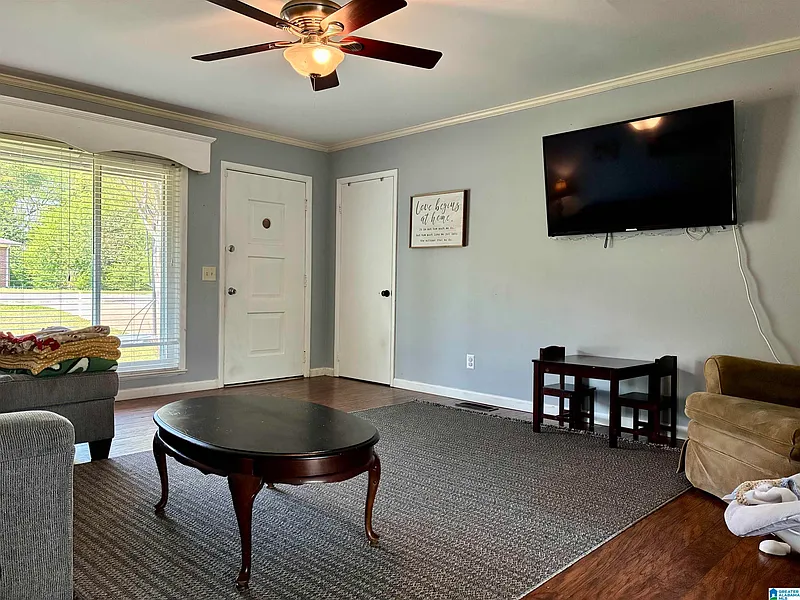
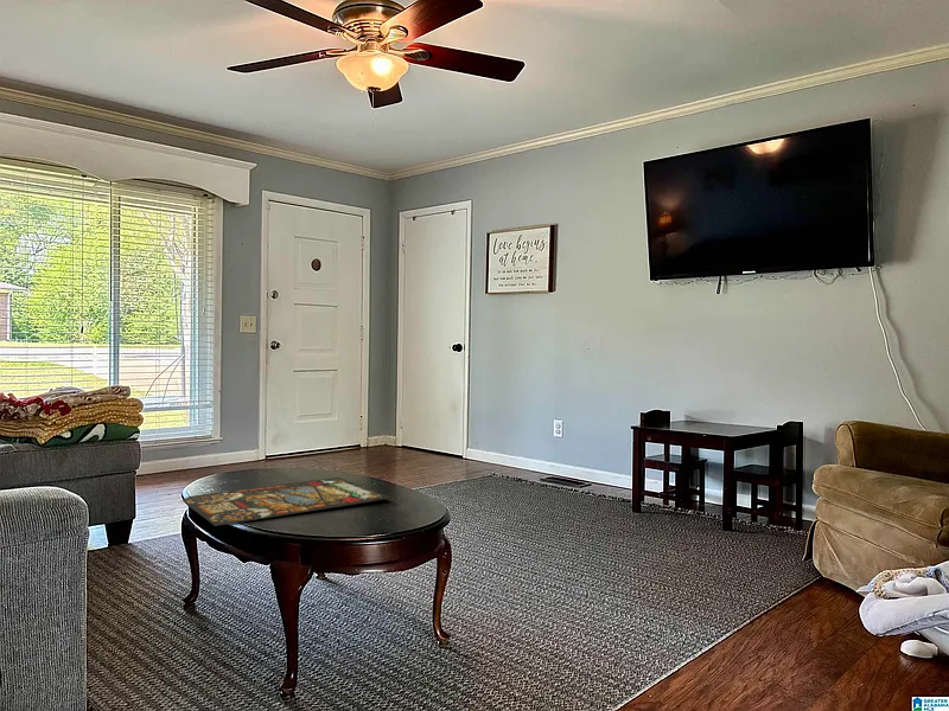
+ stained glass panel (285, 498)
